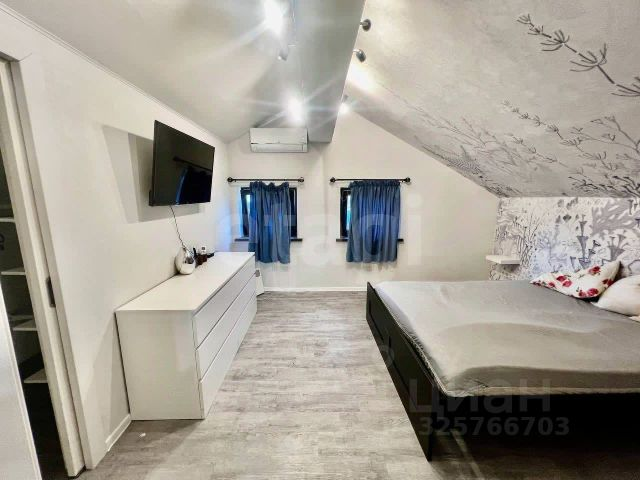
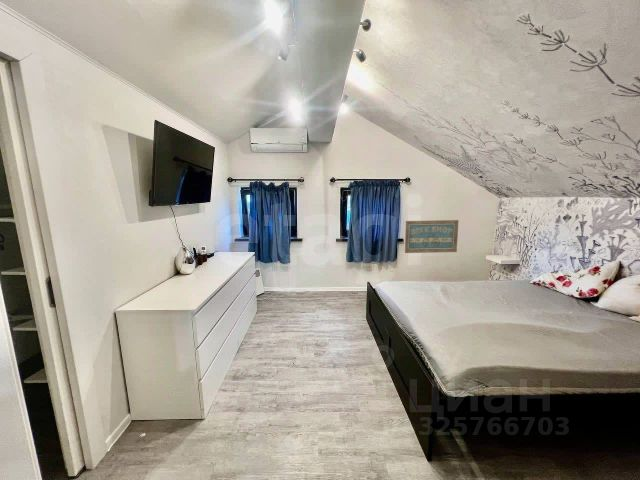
+ wall art (431, 236)
